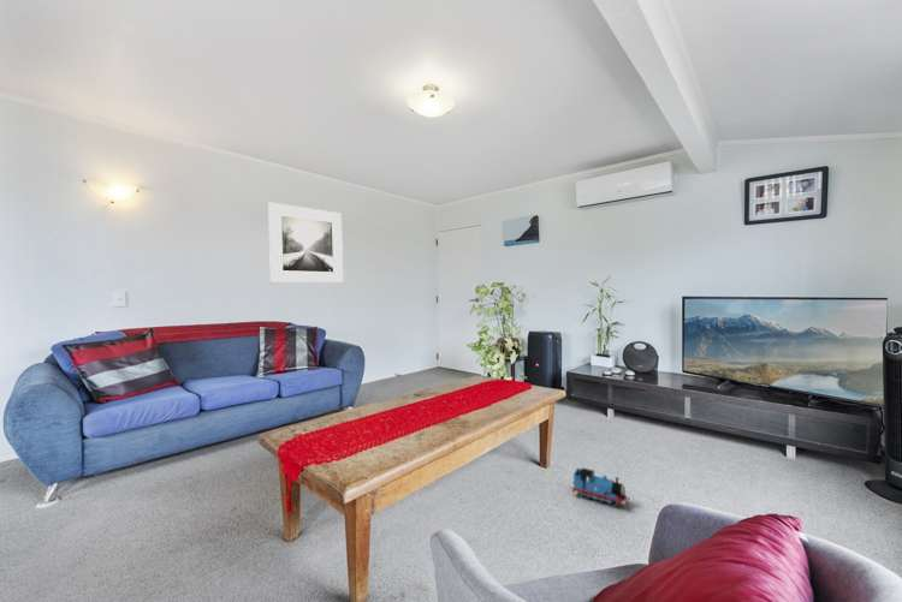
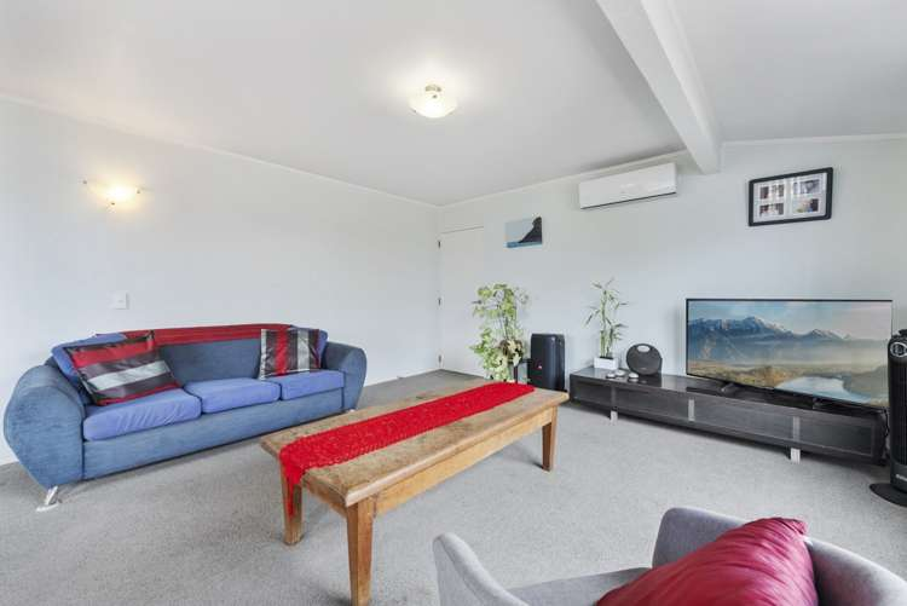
- toy train (599, 487)
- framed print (308, 245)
